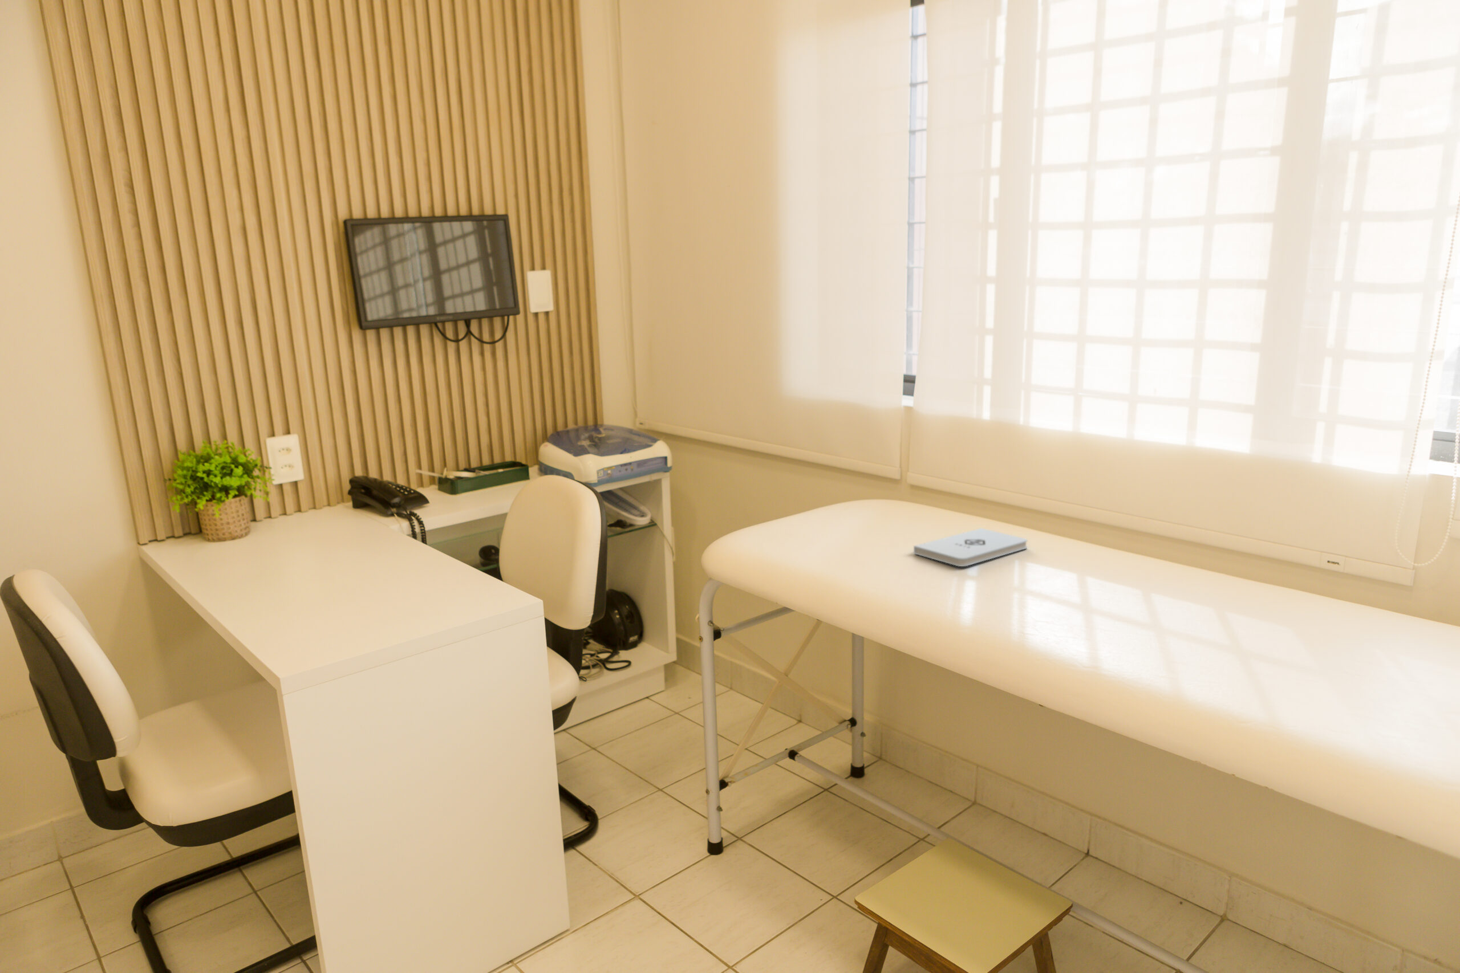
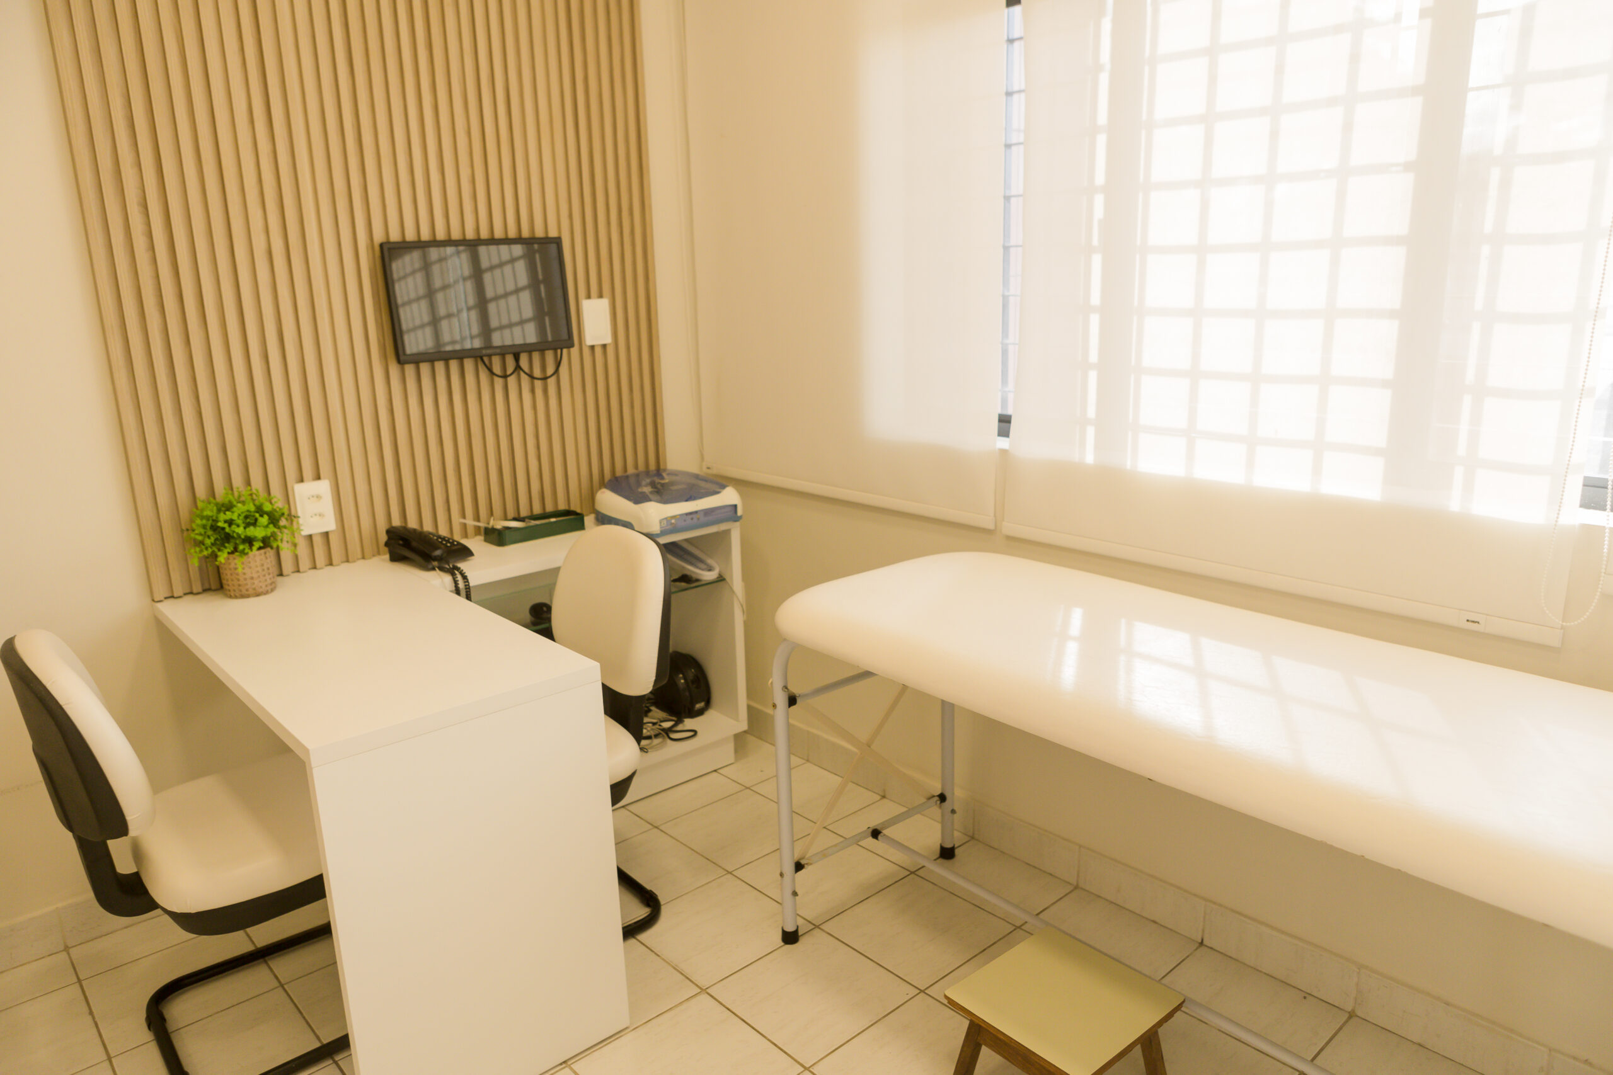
- notepad (972, 546)
